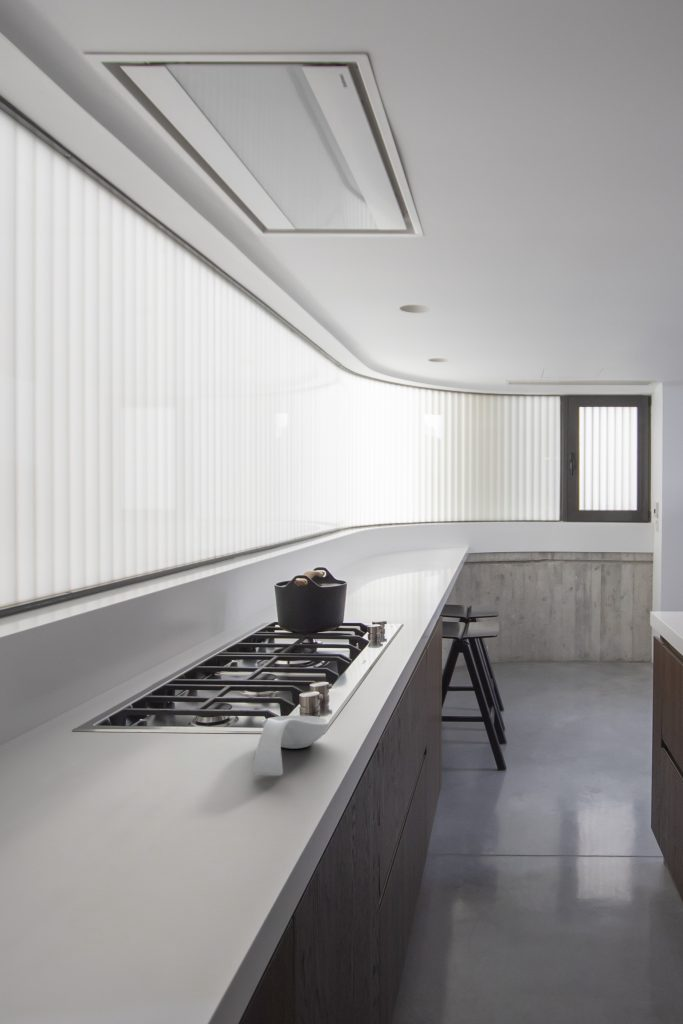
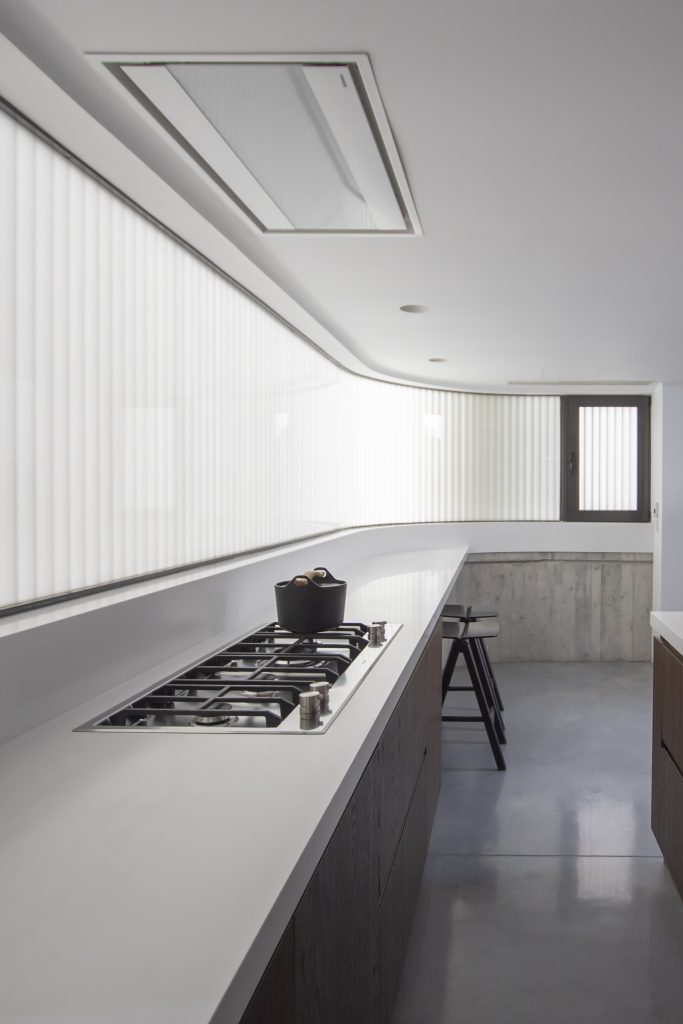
- spoon rest (287, 732)
